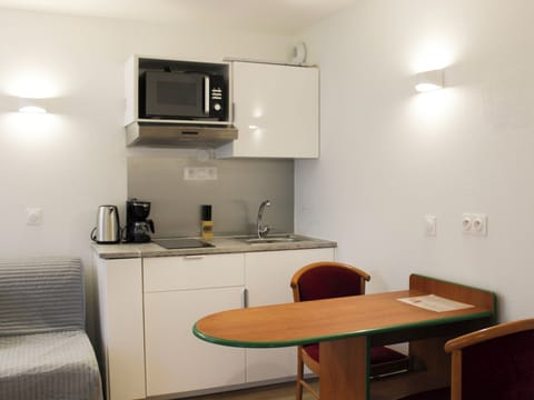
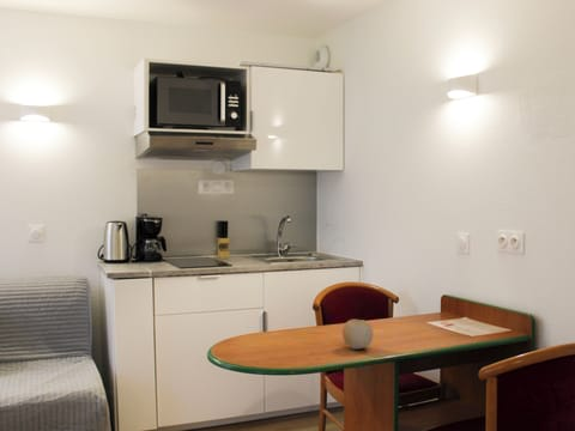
+ fruit (357, 334)
